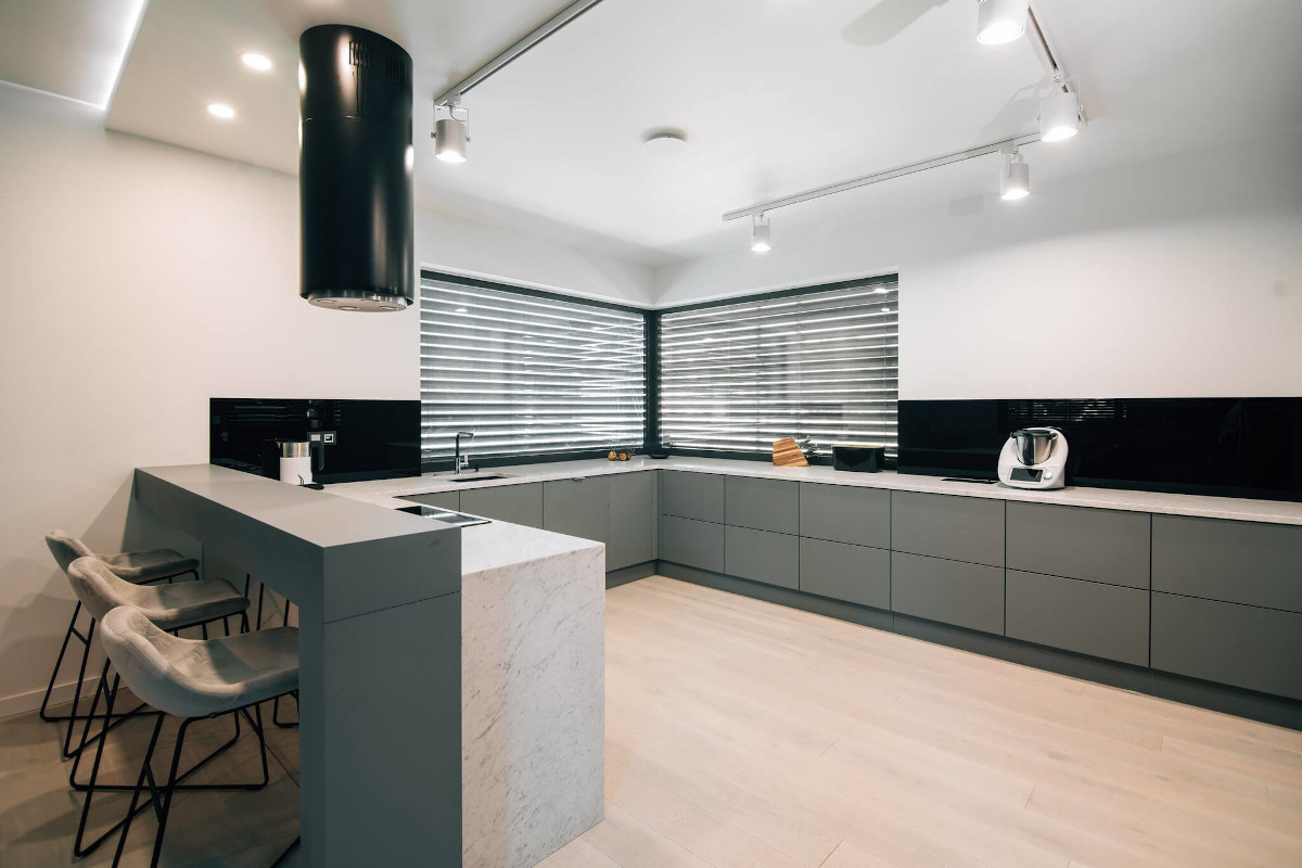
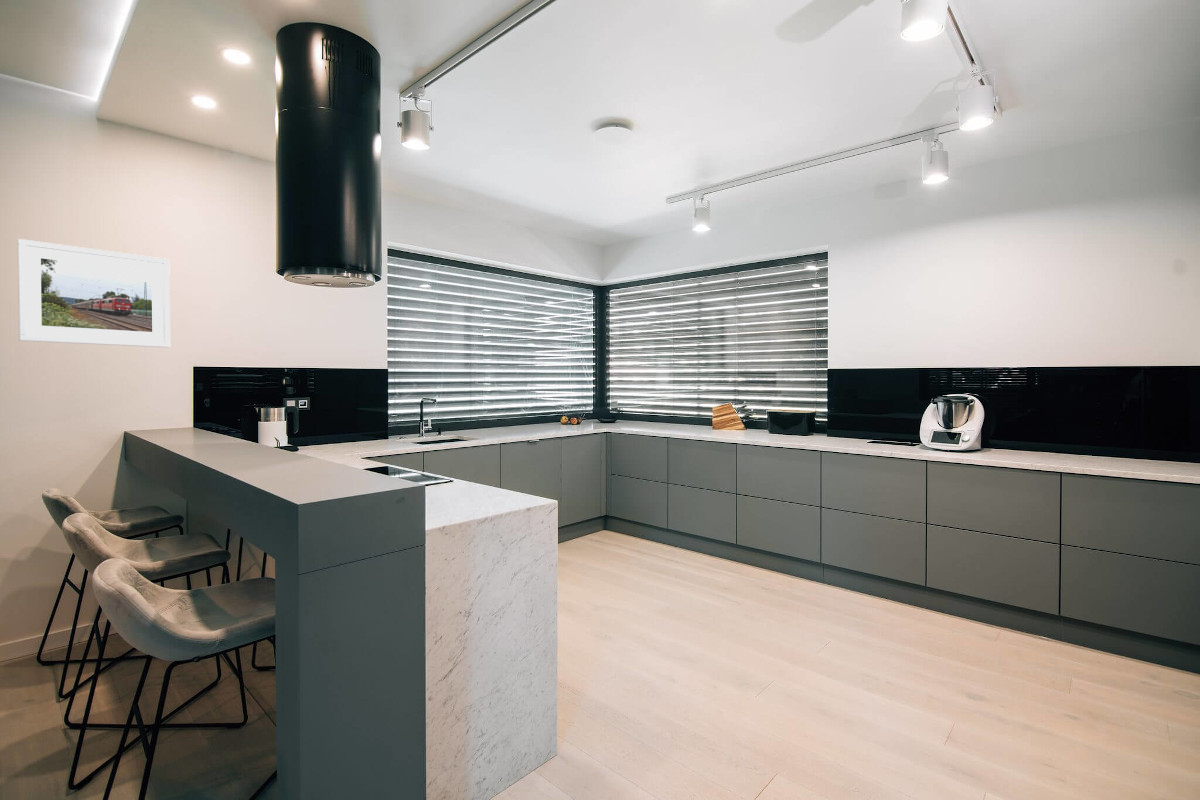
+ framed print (99, 297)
